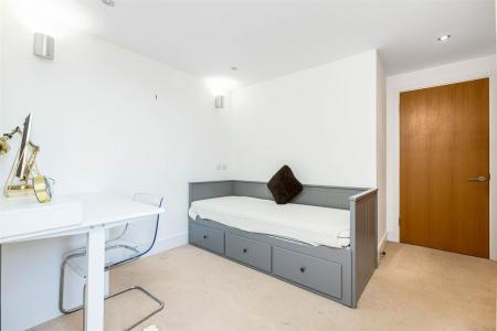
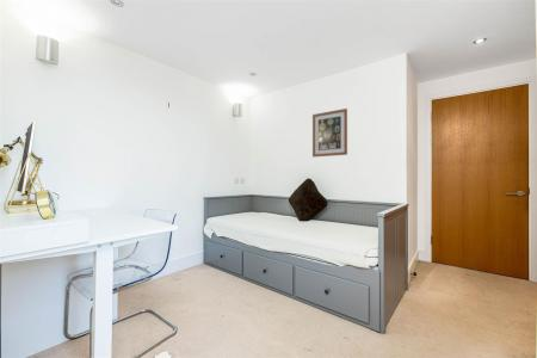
+ wall art (328, 134)
